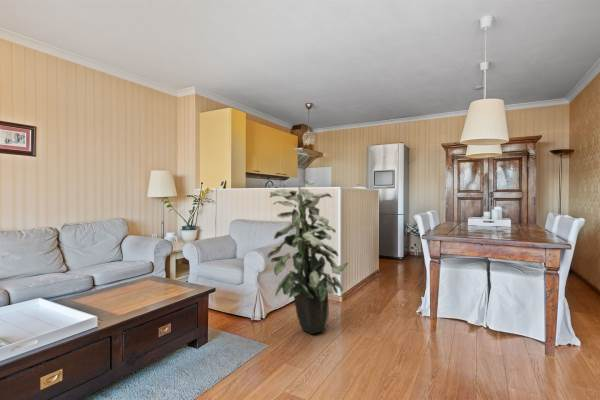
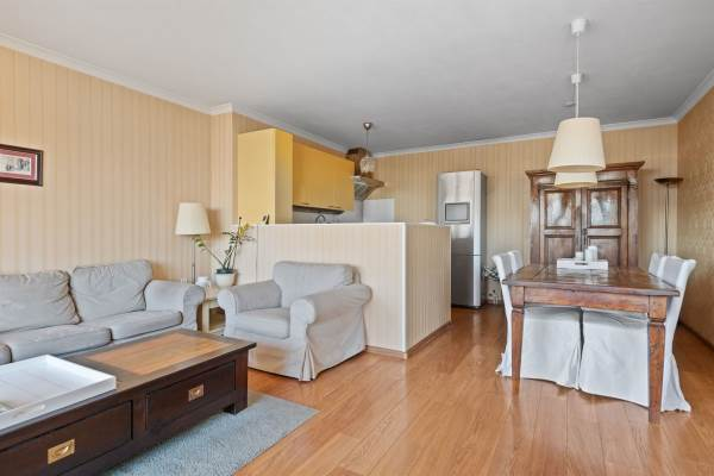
- indoor plant (305, 255)
